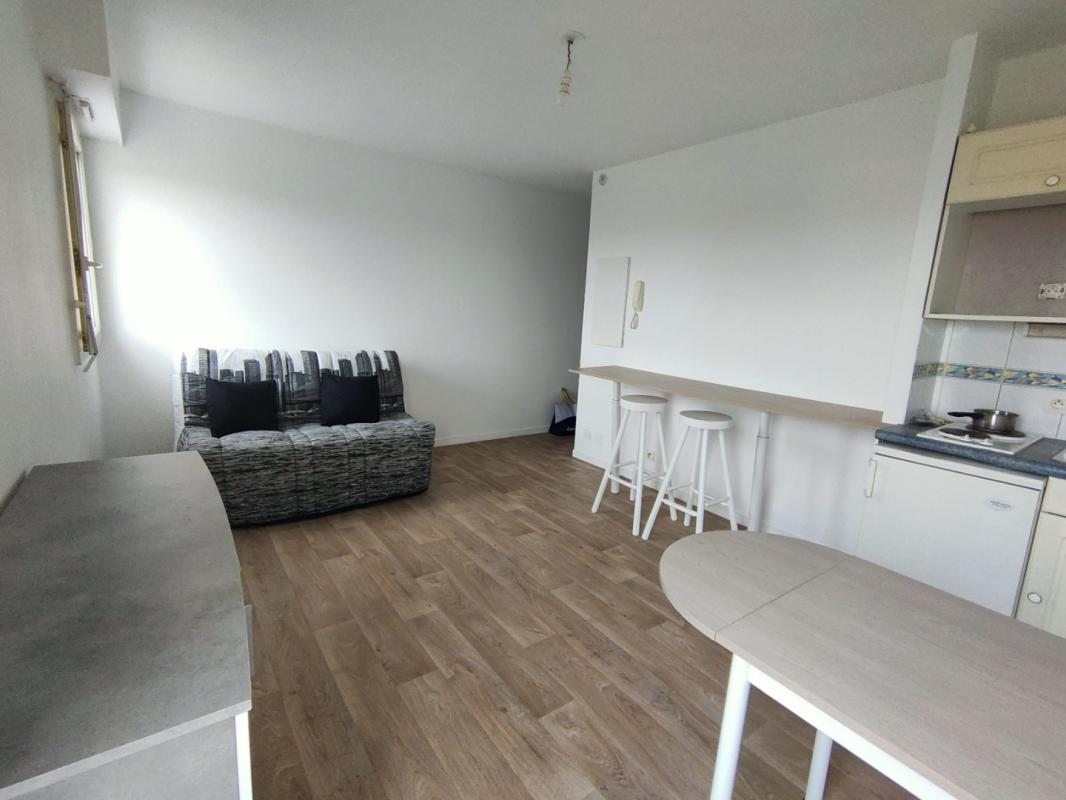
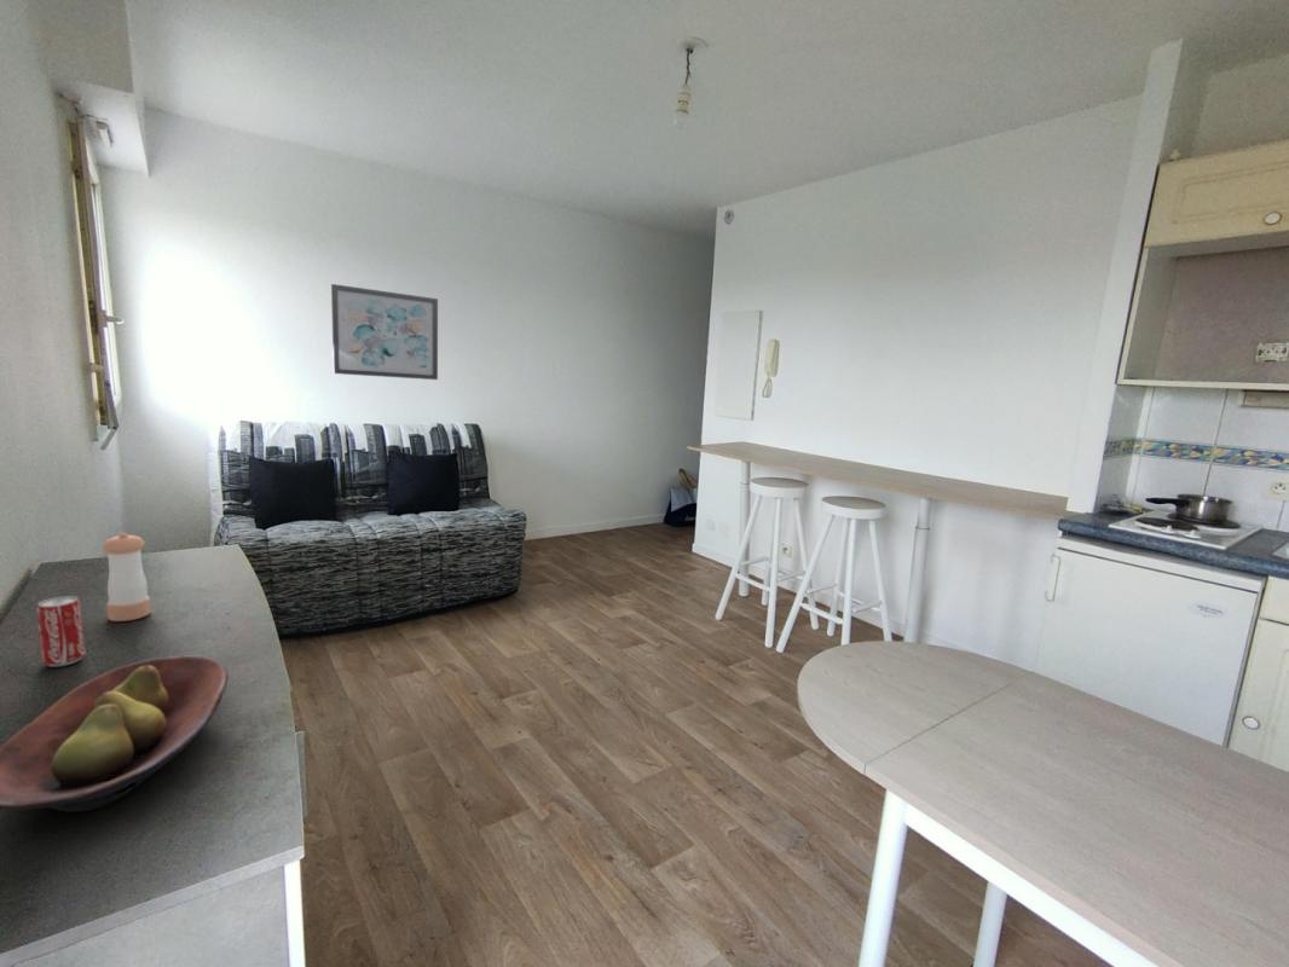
+ beverage can (60, 631)
+ wall art (387, 335)
+ pepper shaker (126, 574)
+ fruit bowl (122, 718)
